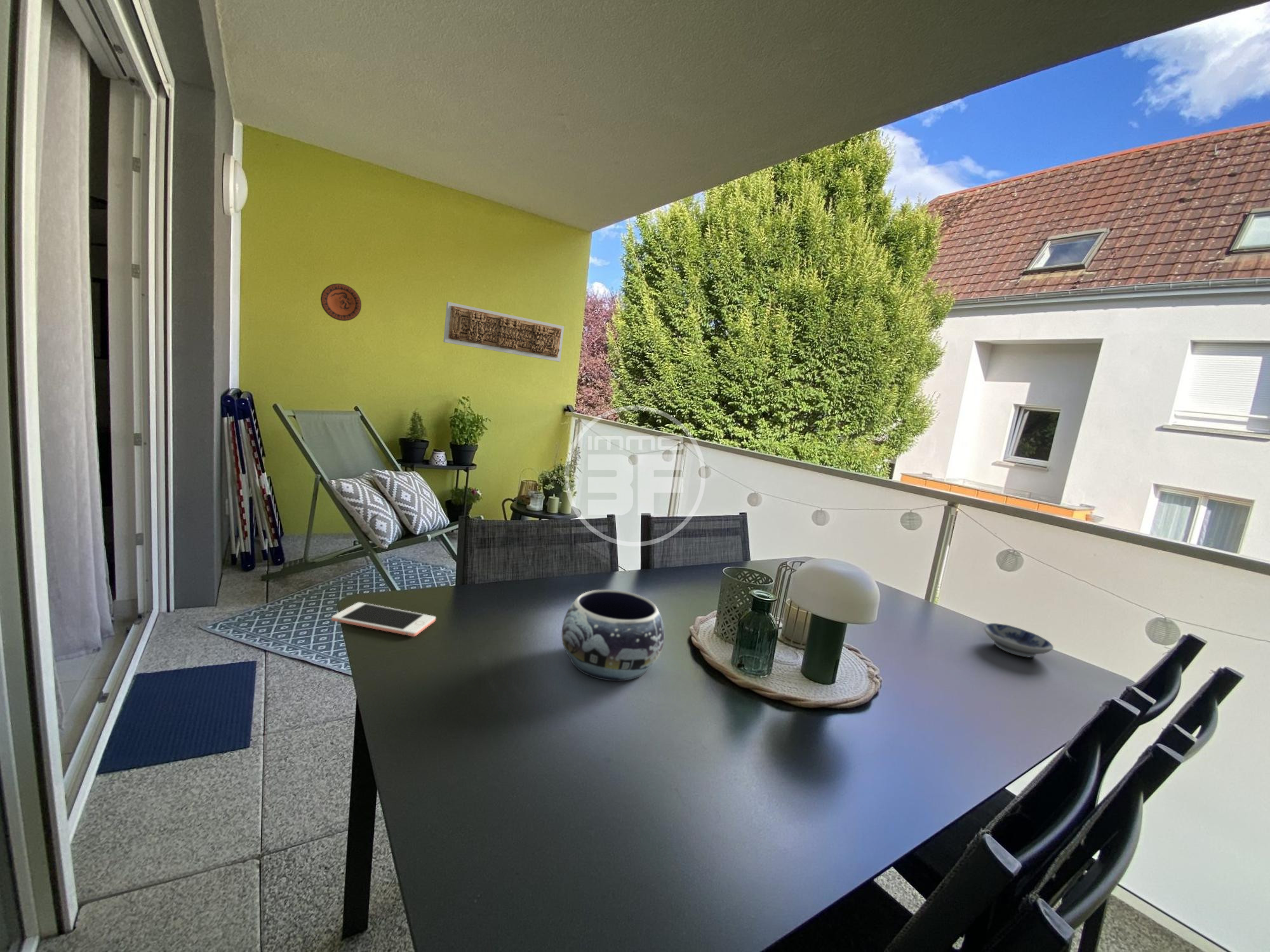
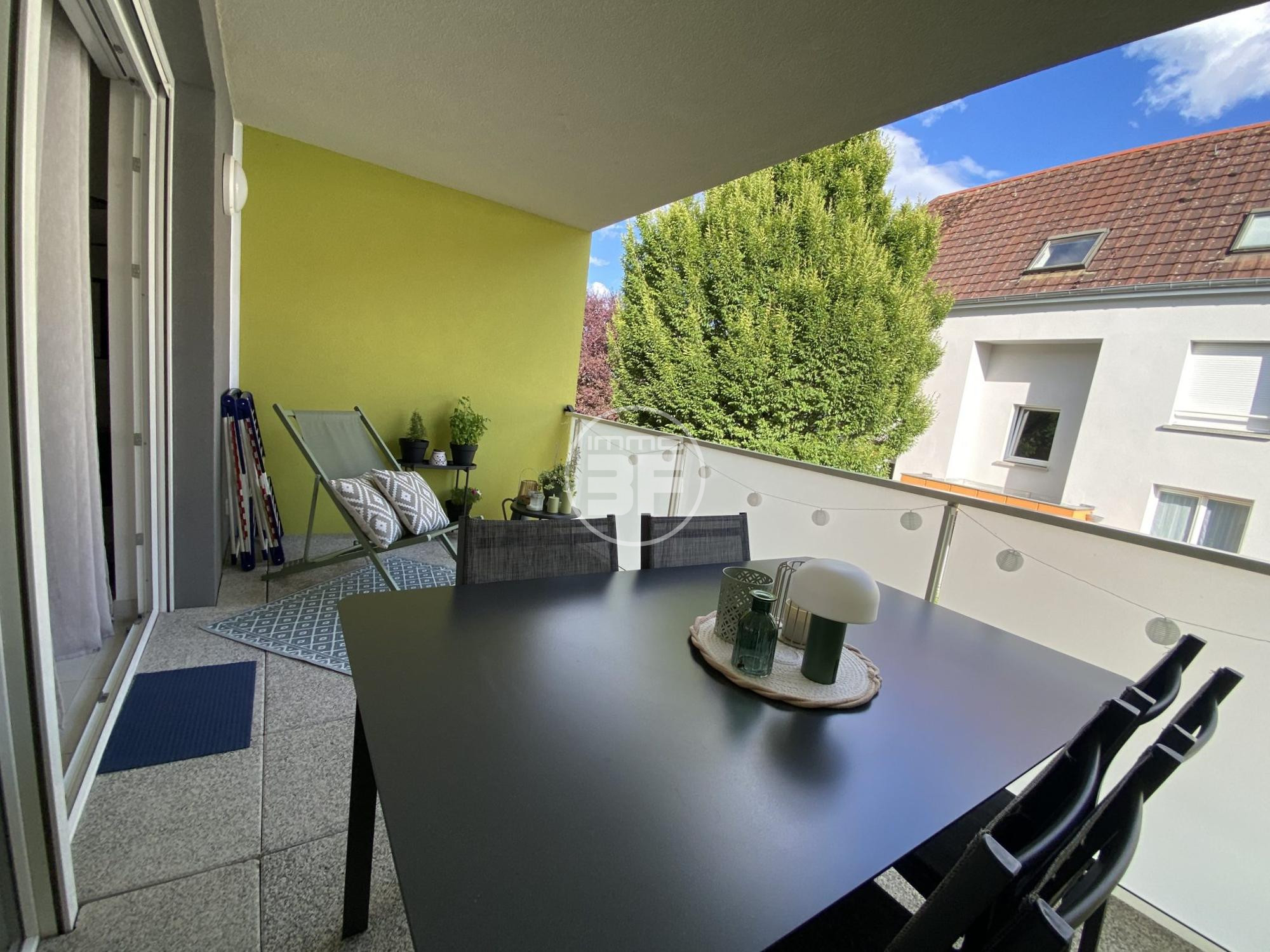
- cell phone (385, 618)
- decorative wall panel (508, 333)
- decorative plate (341, 302)
- decorative bowl (613, 633)
- bowl (1016, 642)
